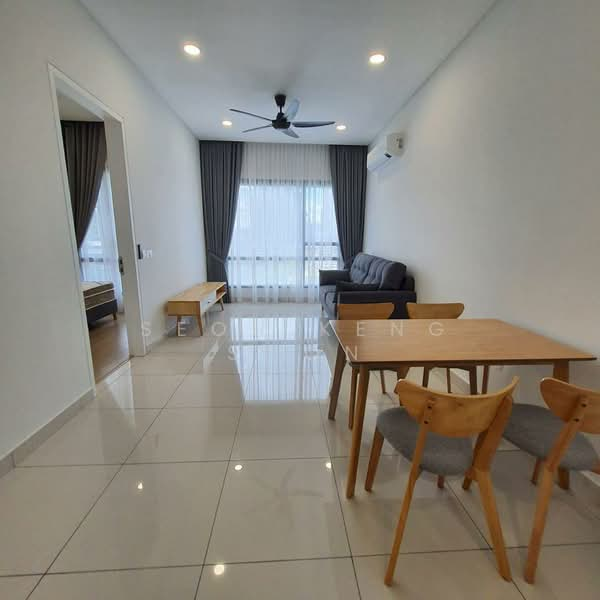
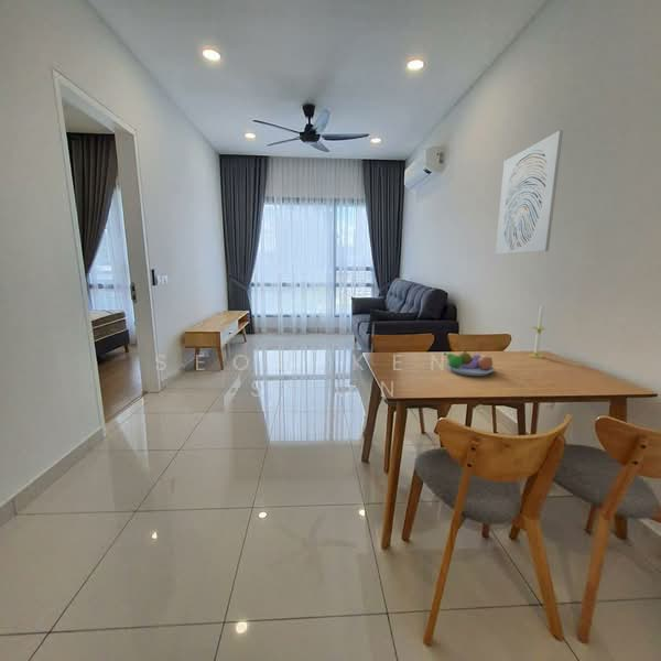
+ fruit bowl (468, 361)
+ candle (539, 329)
+ wall art (523, 202)
